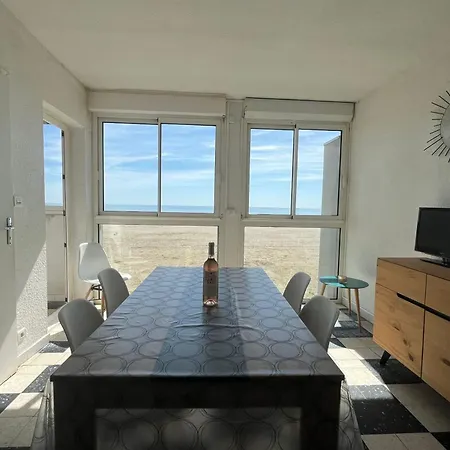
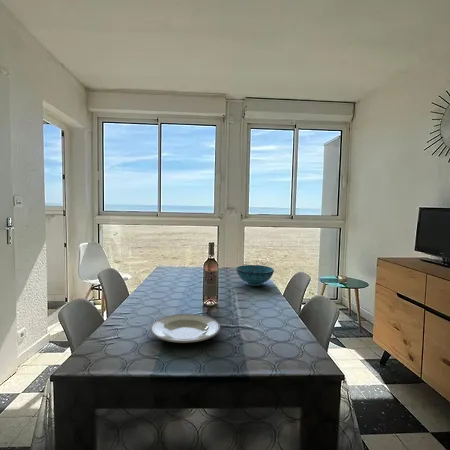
+ plate (185, 330)
+ bowl (254, 276)
